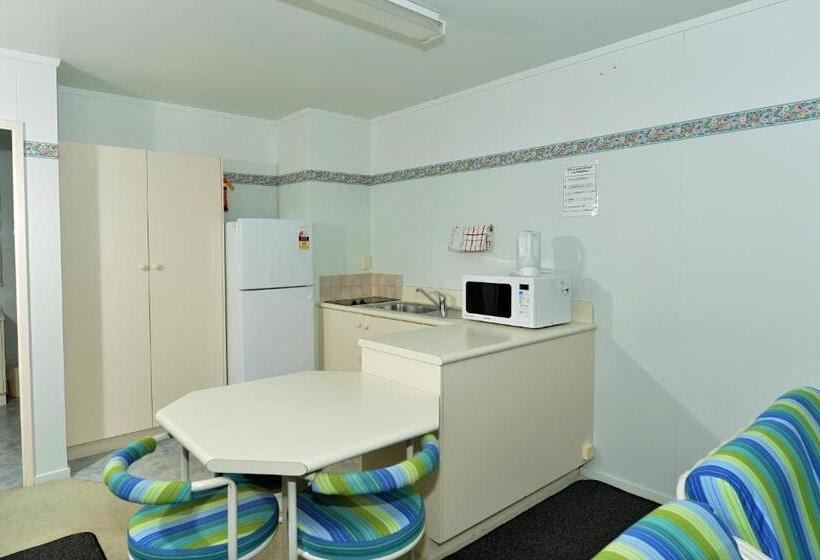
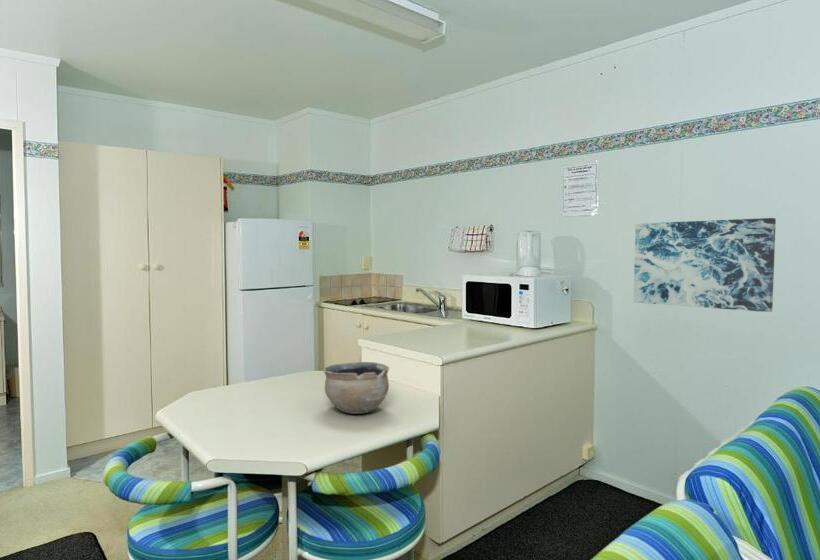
+ wall art (698, 264)
+ ceramic bowl (356, 388)
